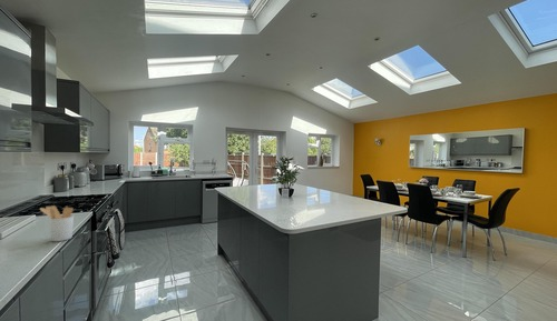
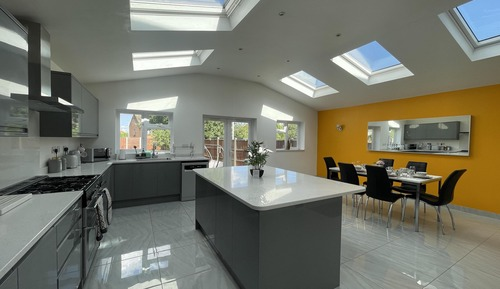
- utensil holder (57, 222)
